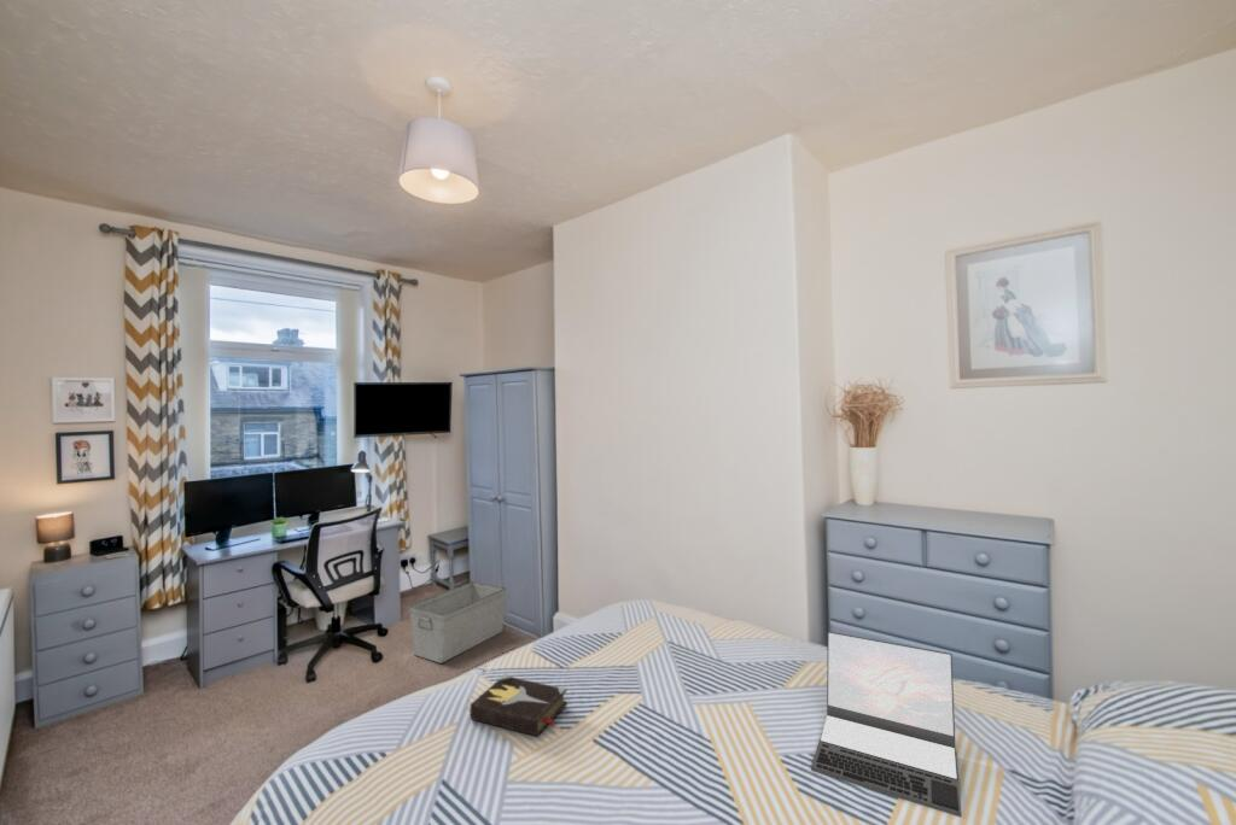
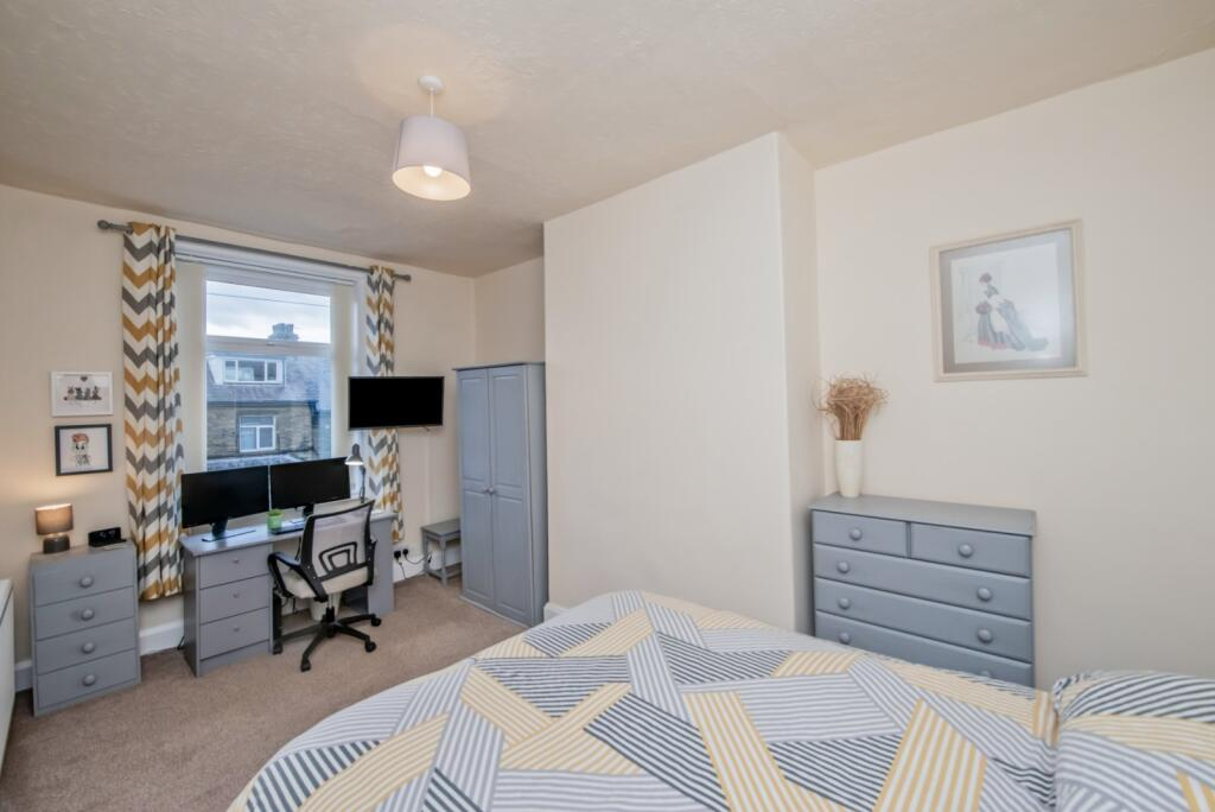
- laptop (884, 710)
- storage bin (460, 619)
- hardback book (519, 702)
